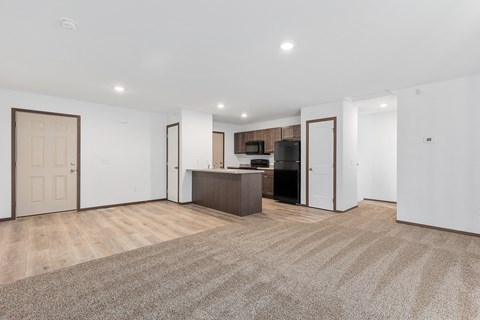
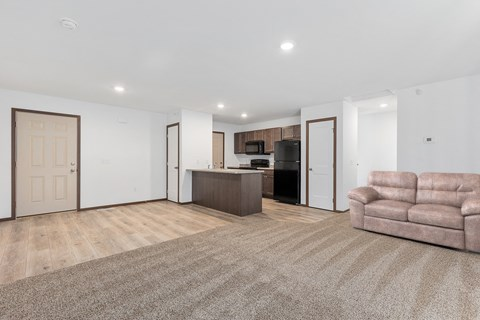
+ sofa (413, 203)
